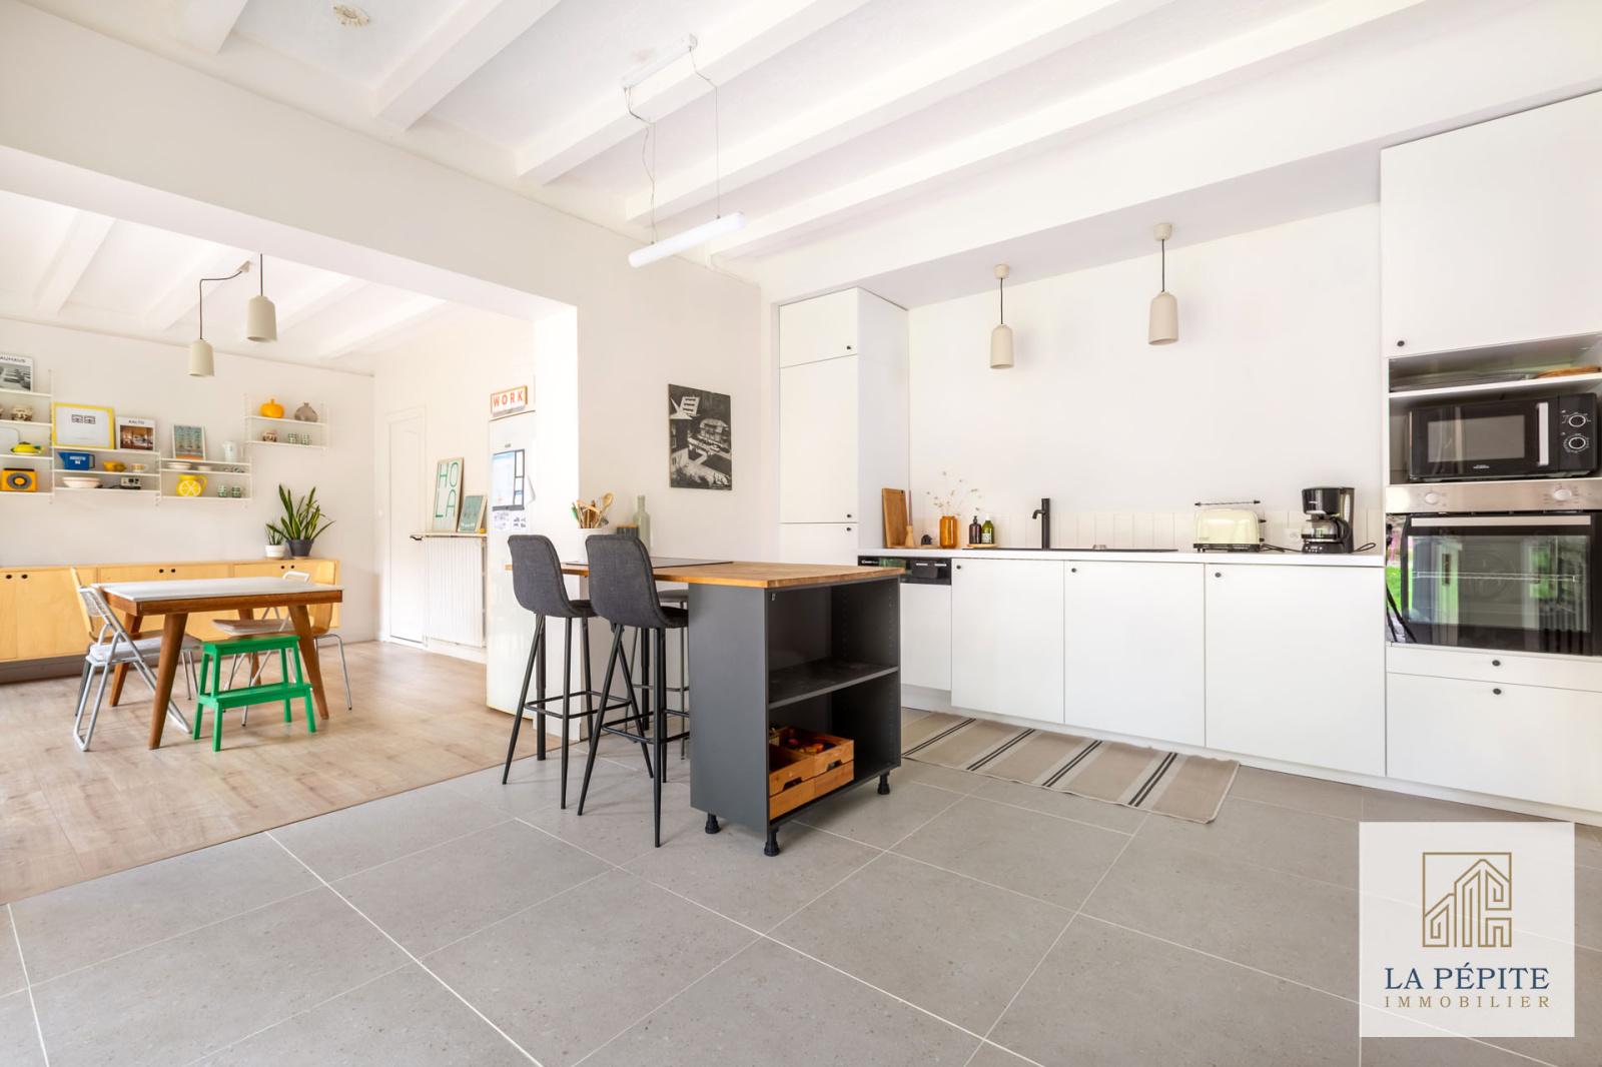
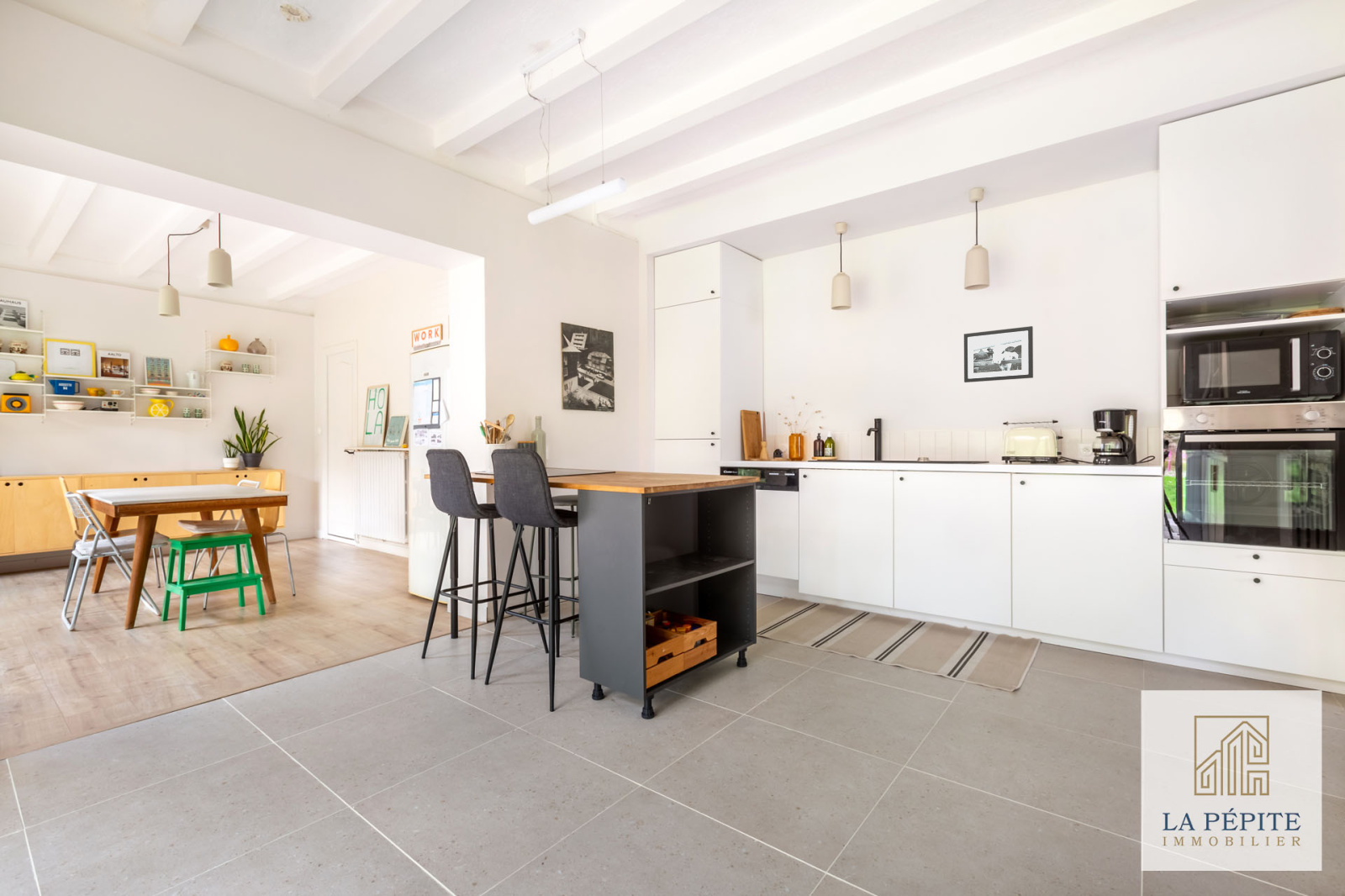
+ picture frame (997, 355)
